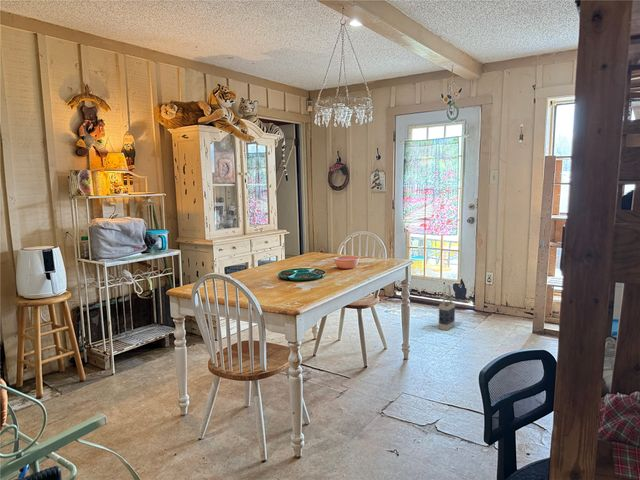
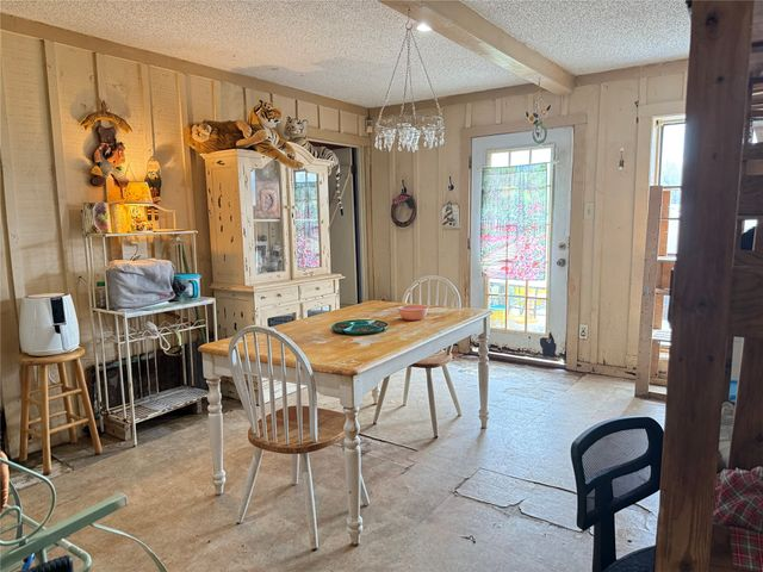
- bag (447, 306)
